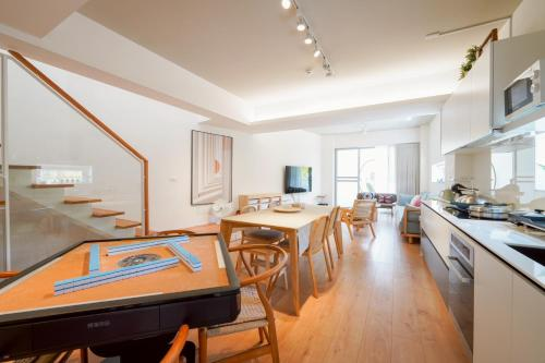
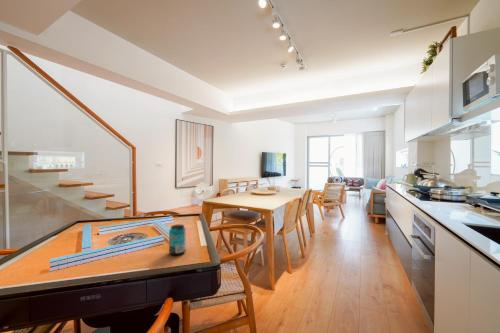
+ beverage can (177, 239)
